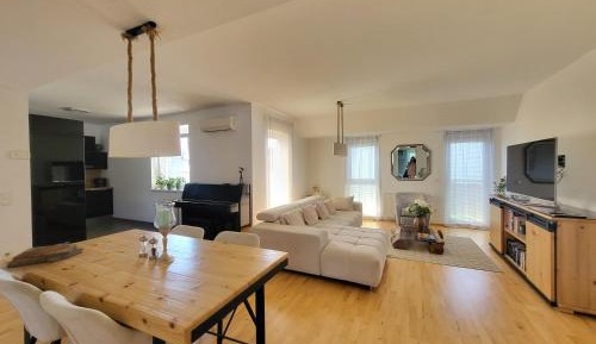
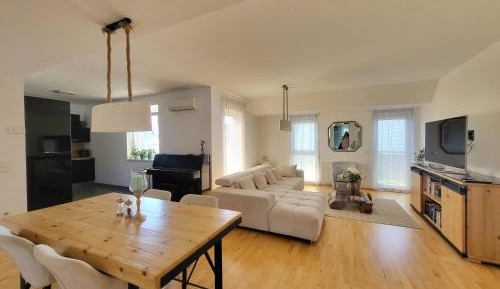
- clipboard (43, 252)
